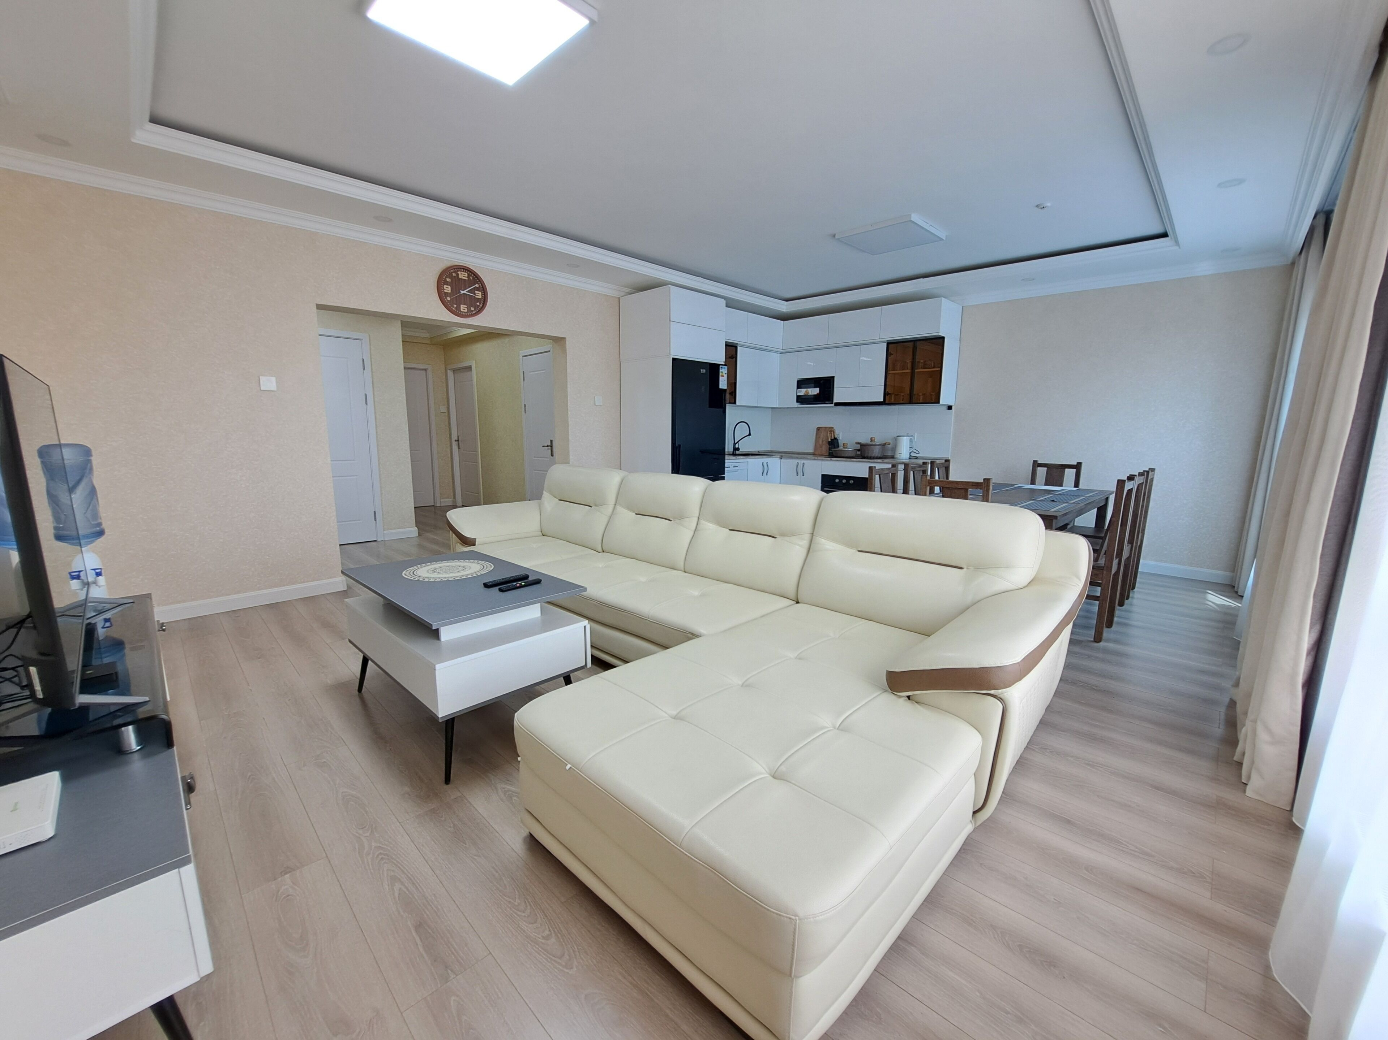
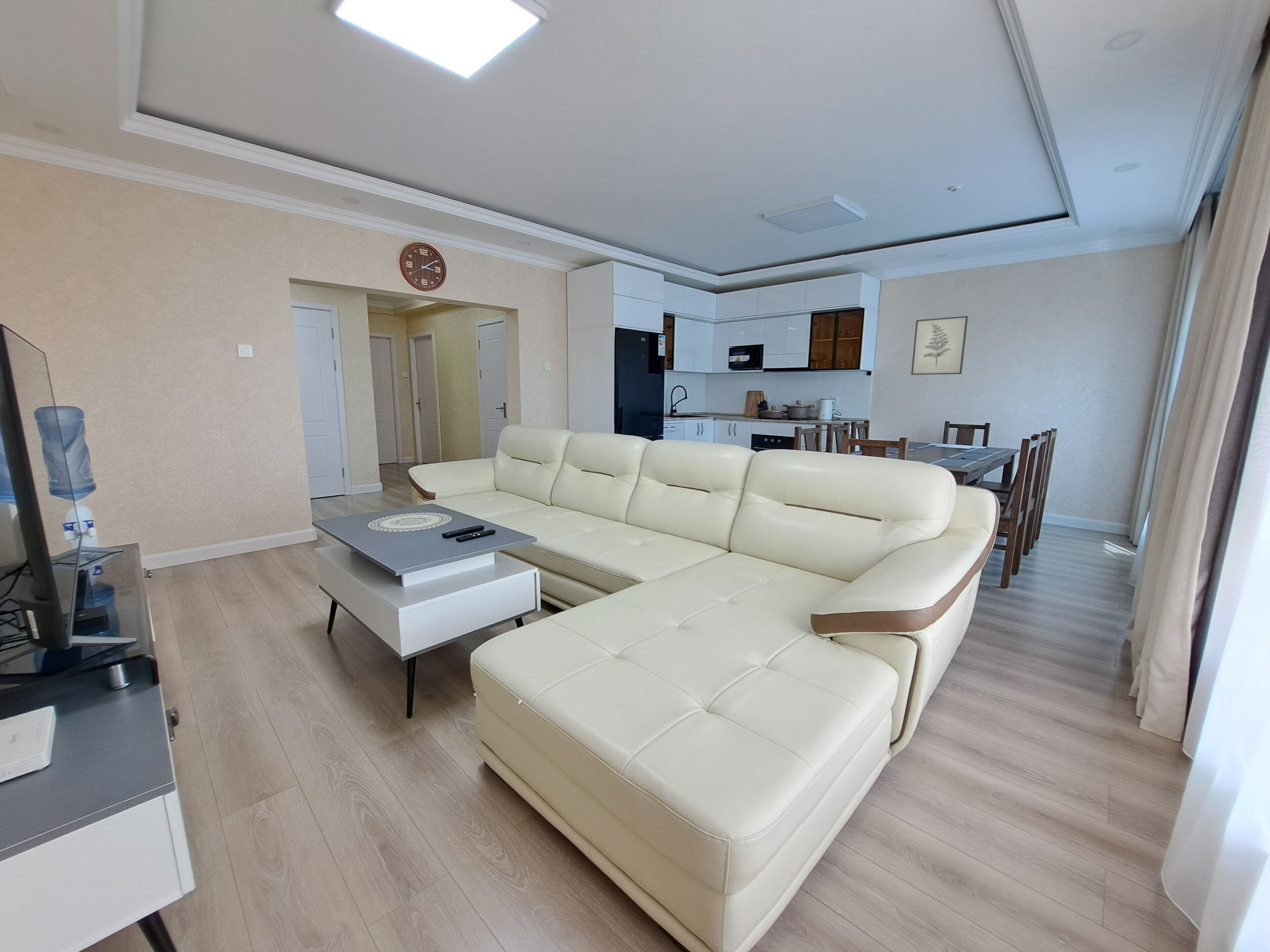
+ wall art (938, 346)
